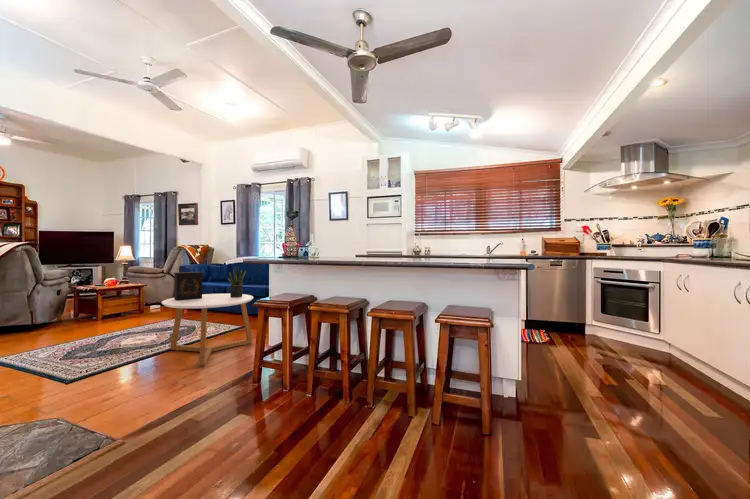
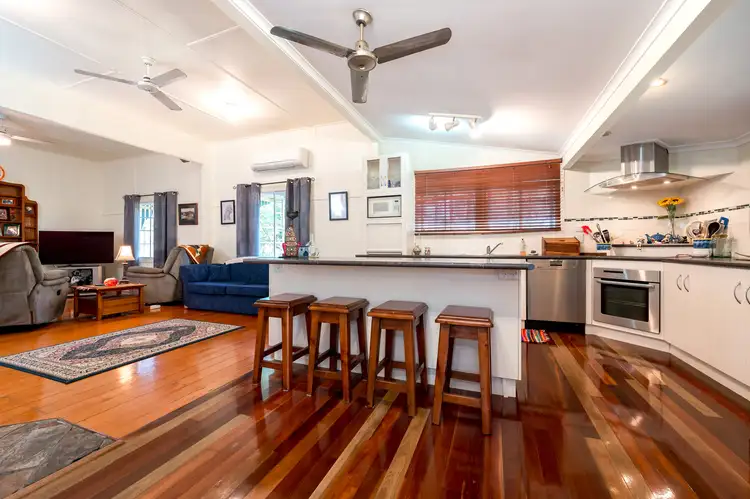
- decorative box (188, 285)
- potted plant (237, 281)
- coffee table (206, 323)
